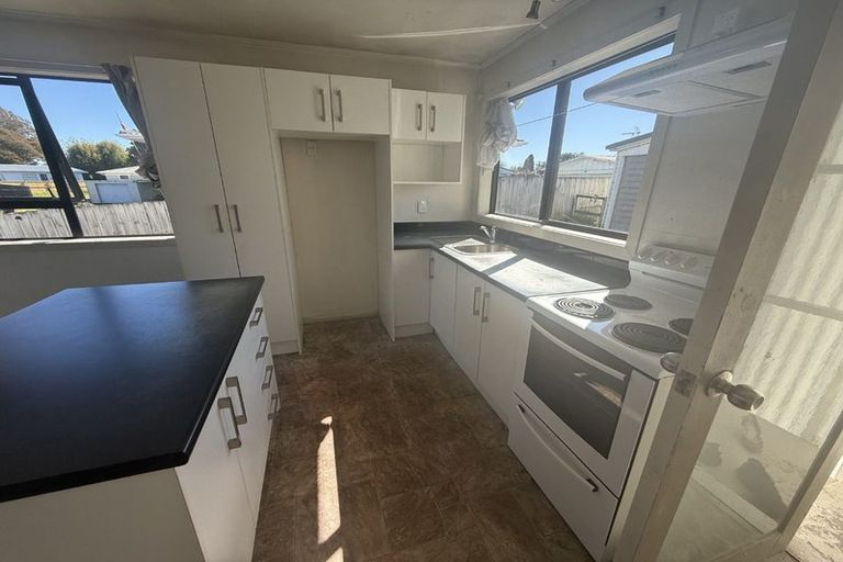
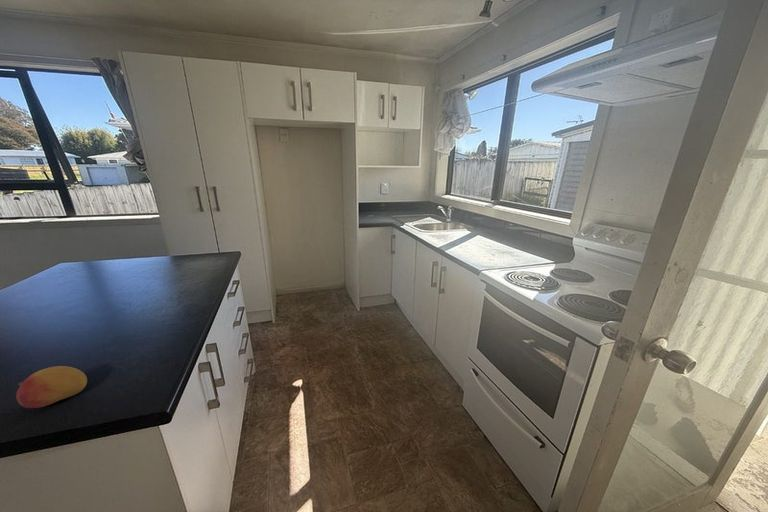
+ fruit (52, 384)
